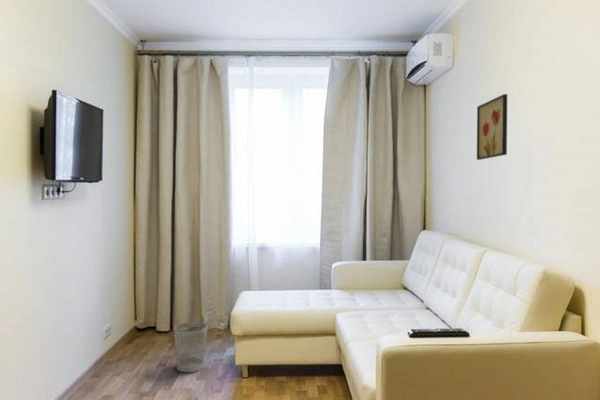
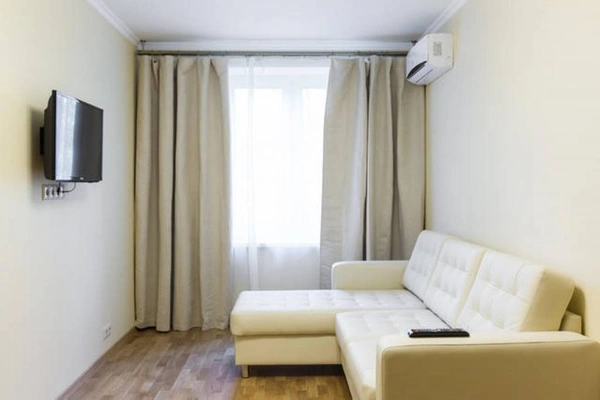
- wastebasket (190, 347)
- wall art (492, 129)
